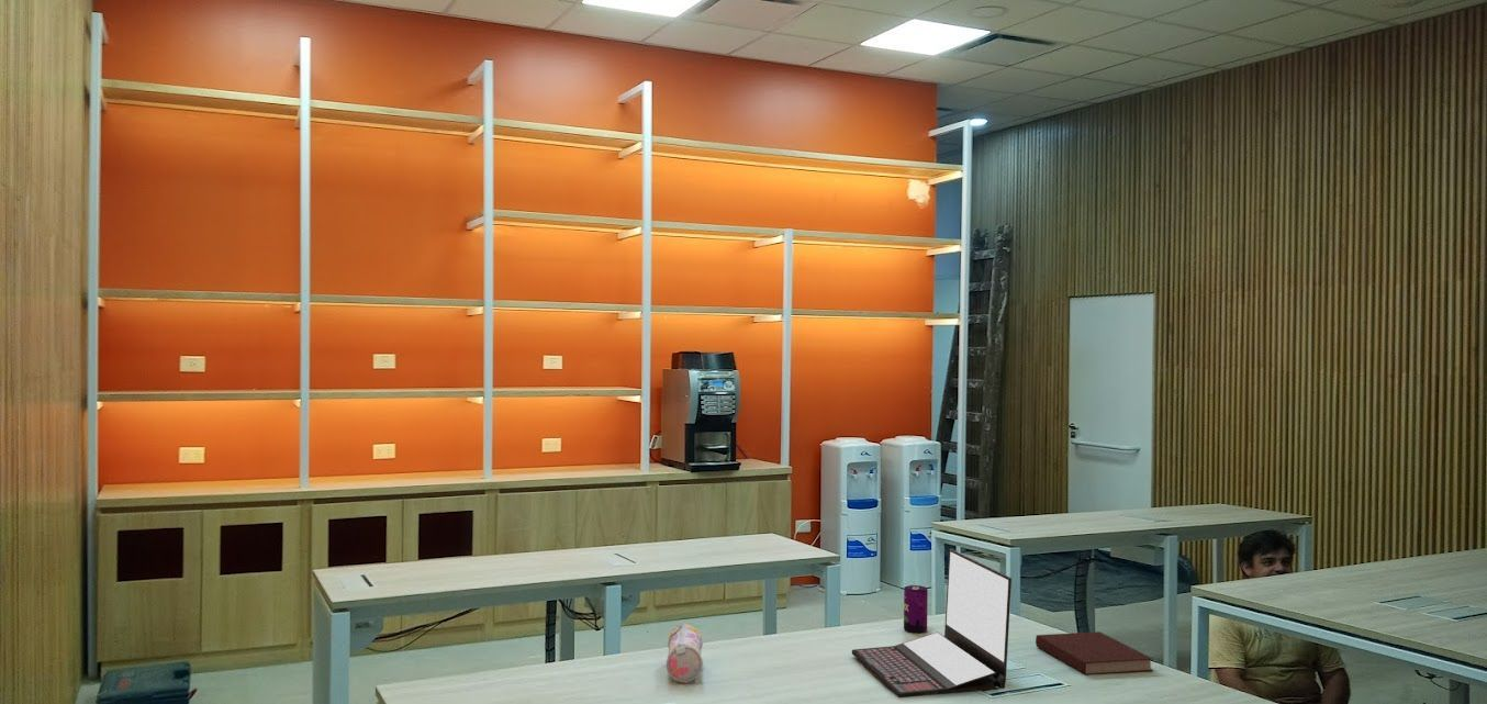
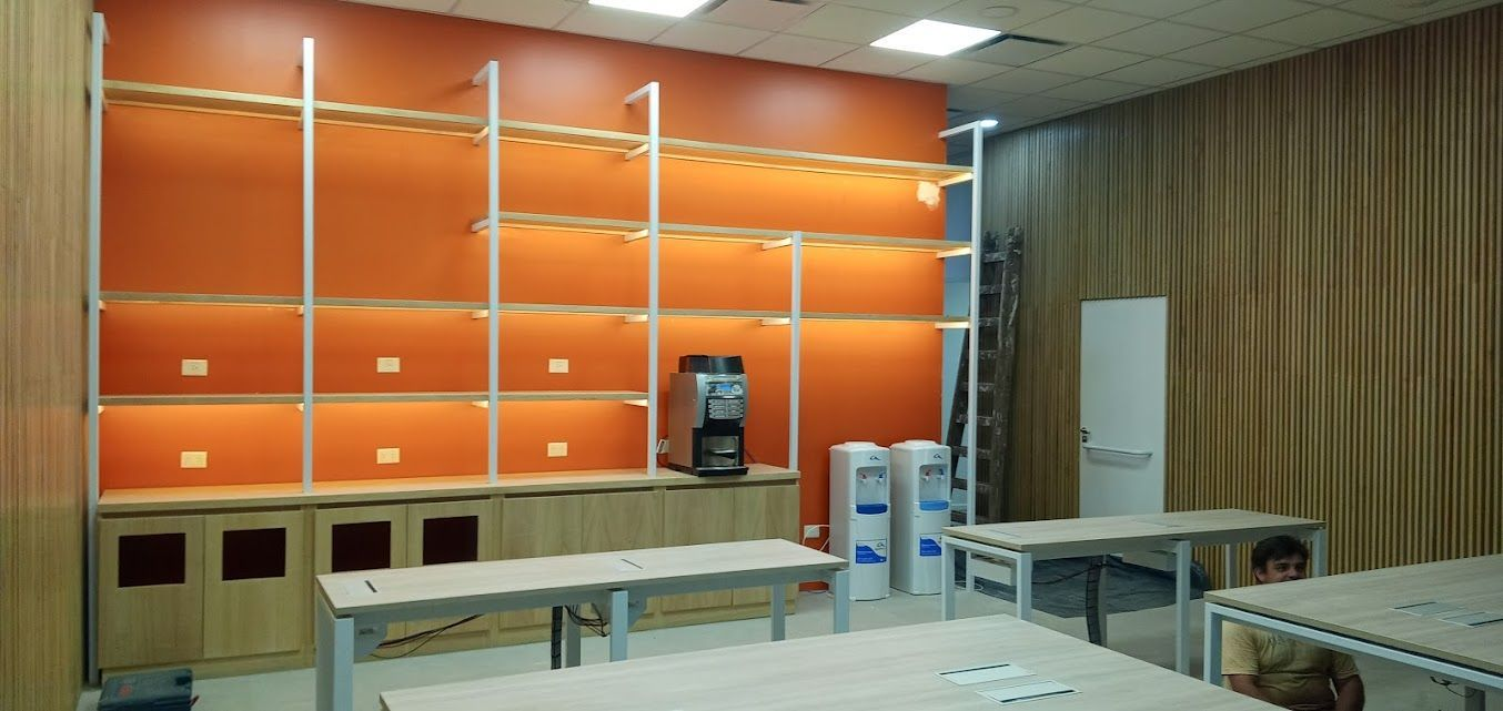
- notebook (1092, 652)
- pencil case (684, 651)
- beverage can (915, 608)
- laptop (930, 634)
